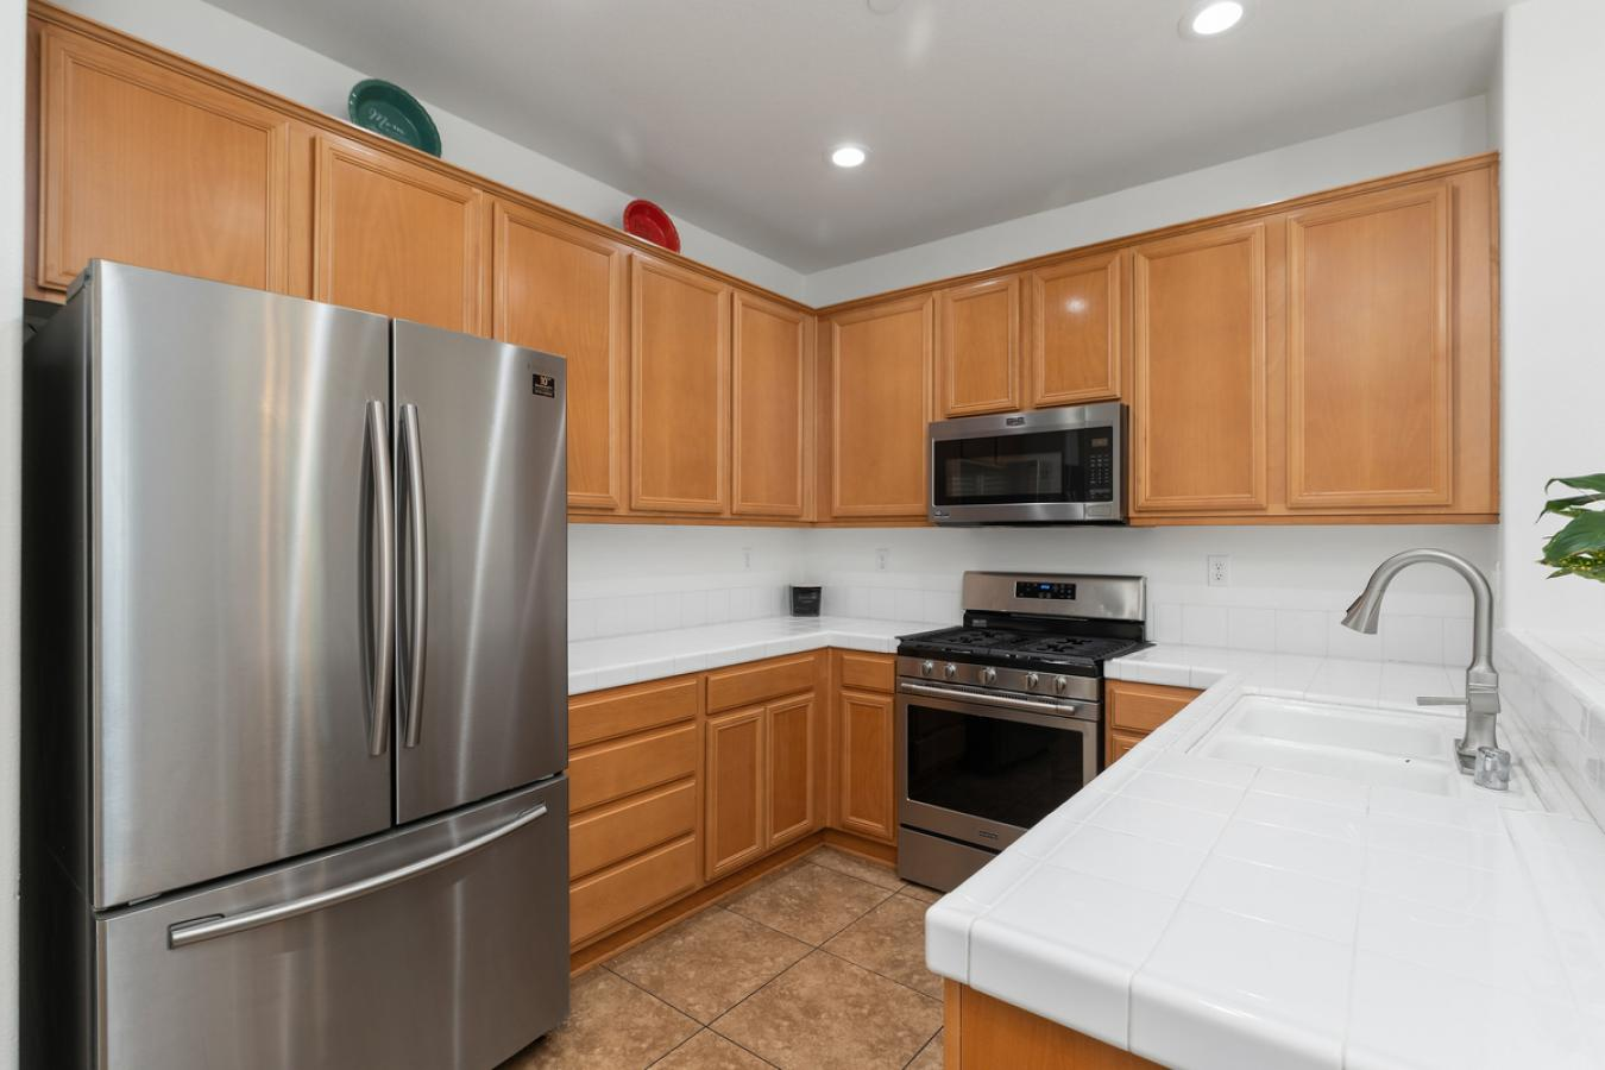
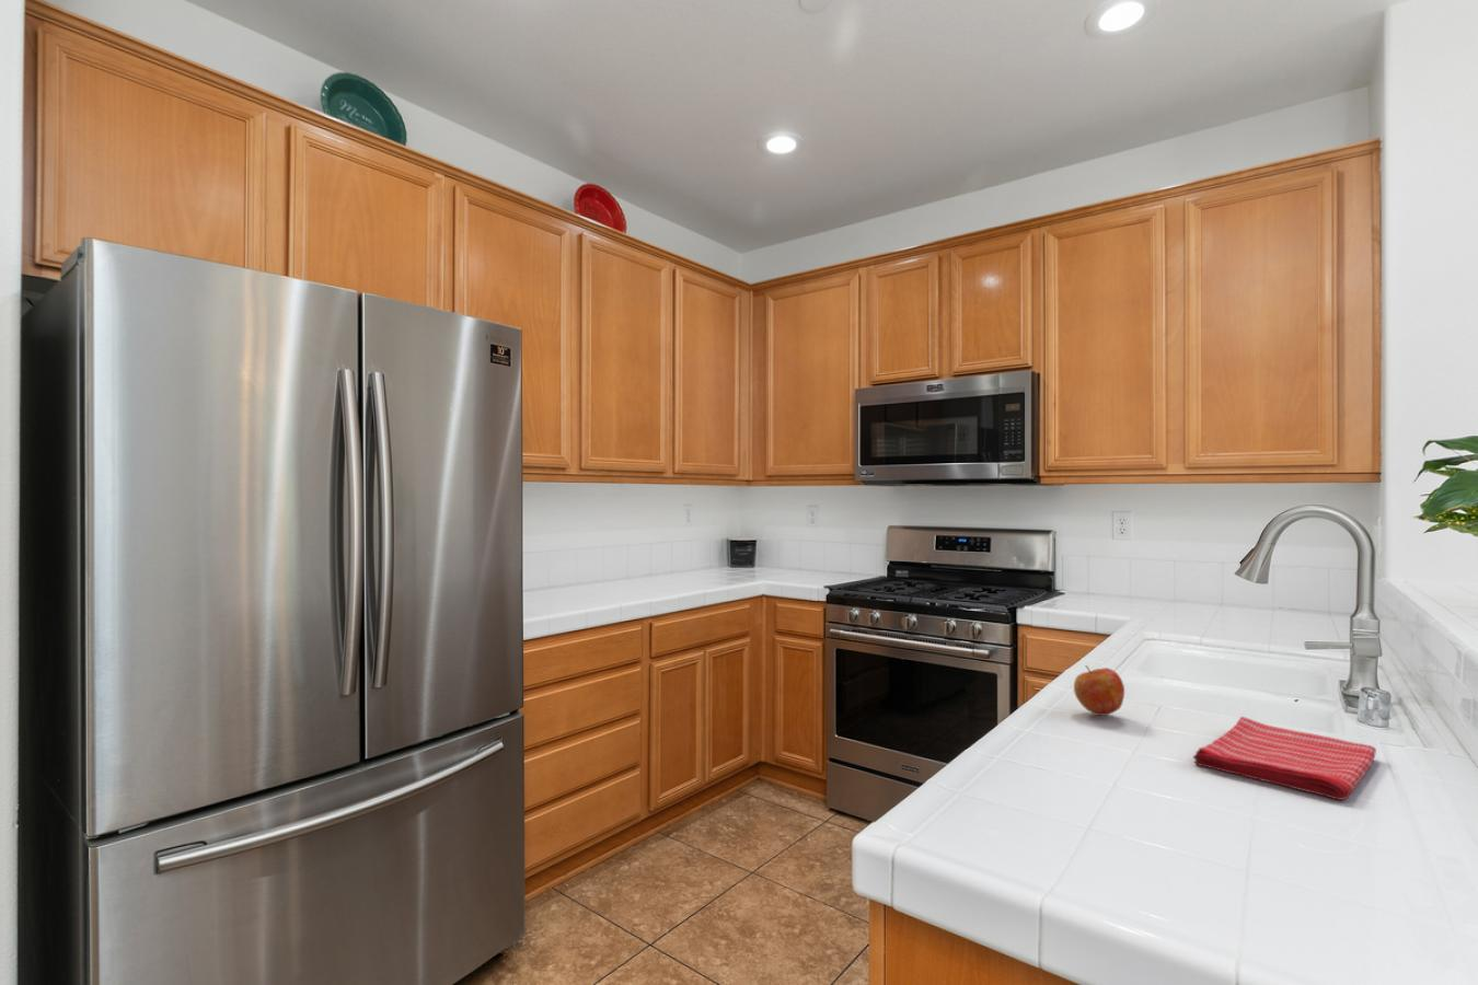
+ dish towel (1286, 752)
+ apple (1099, 690)
